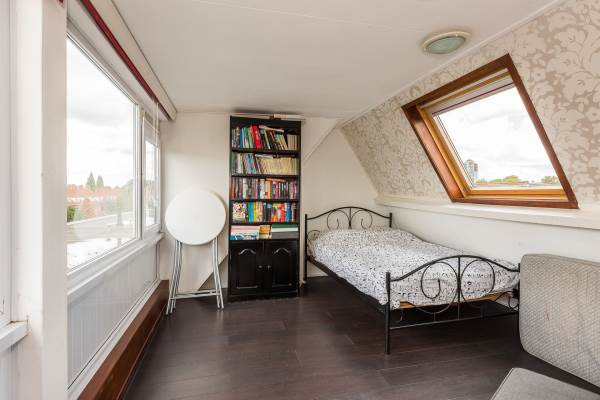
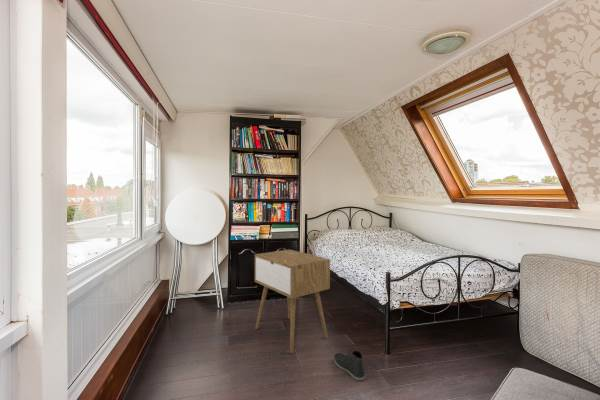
+ nightstand (290, 295)
+ sneaker (349, 358)
